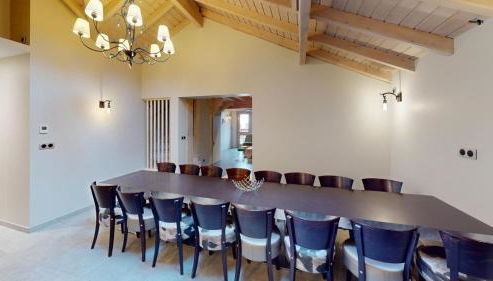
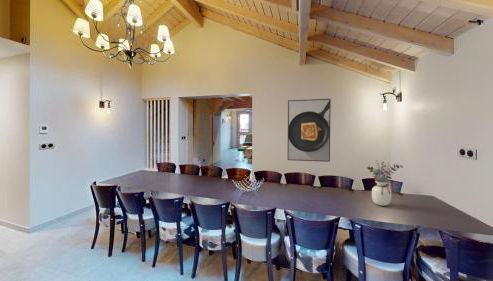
+ bouquet (384, 181)
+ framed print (308, 130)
